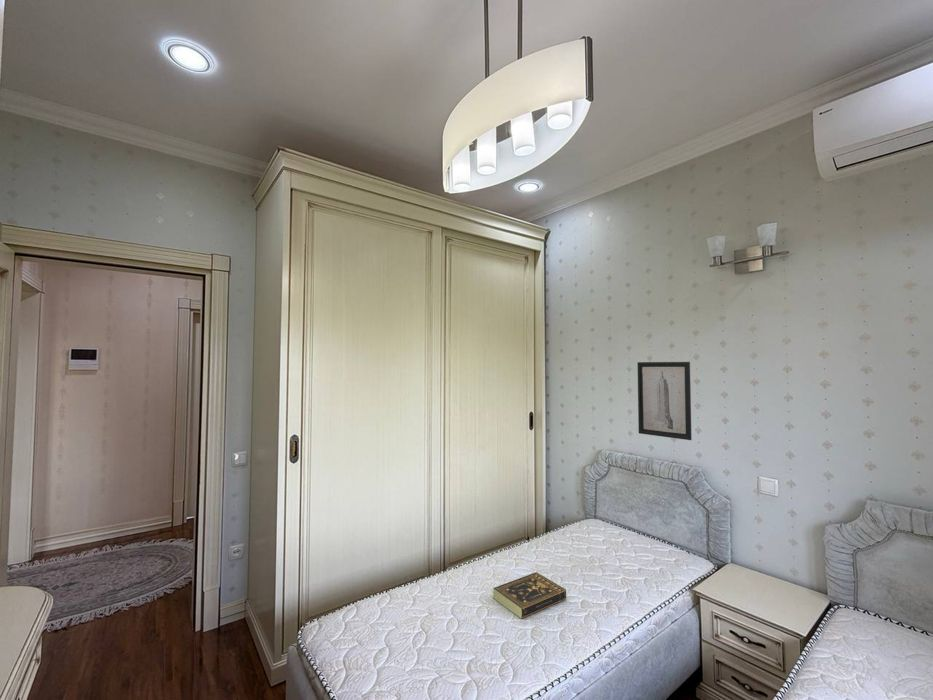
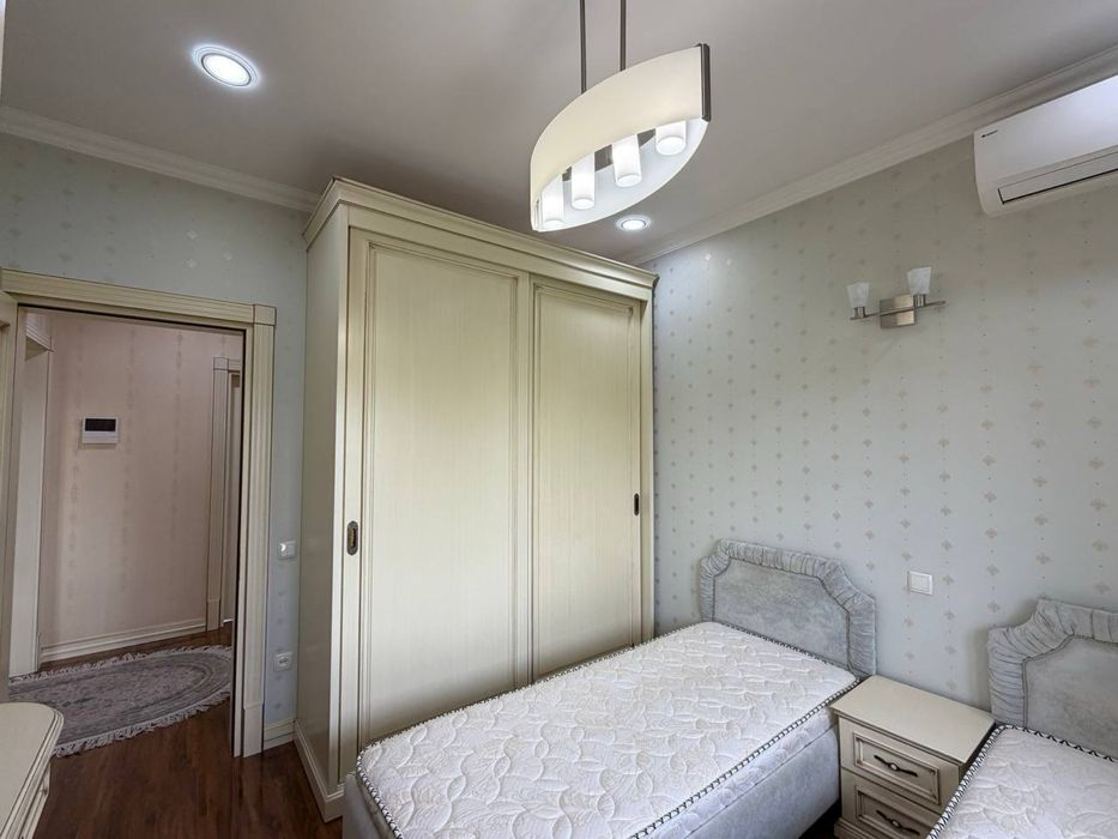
- book (529, 593)
- wall art (663, 399)
